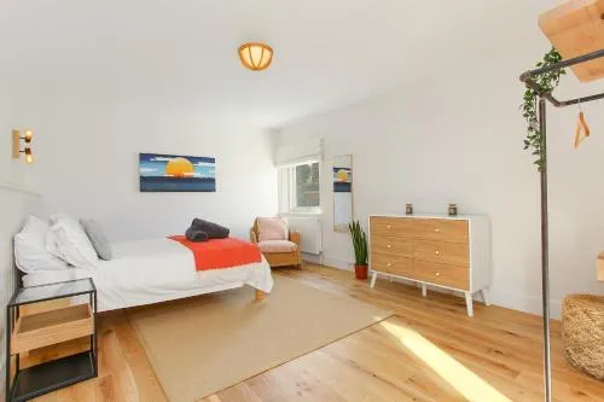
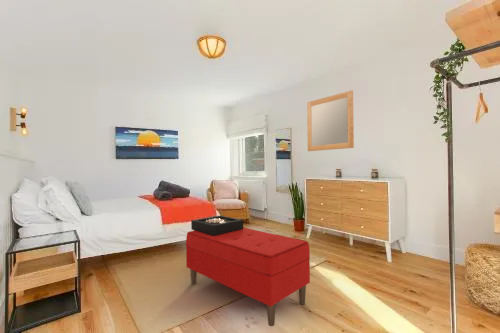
+ home mirror (328, 123)
+ decorative box (217, 224)
+ bench (243, 264)
